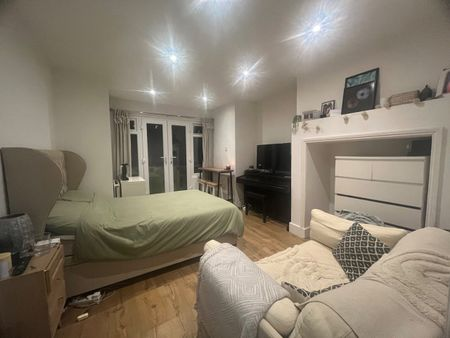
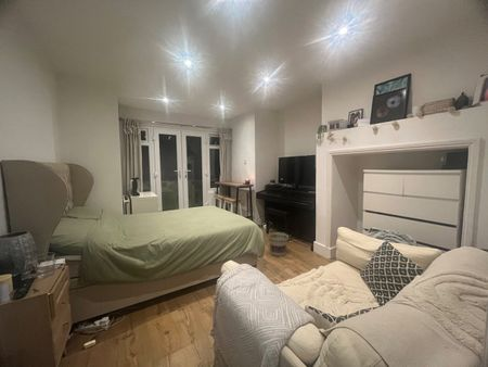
+ basket (278, 244)
